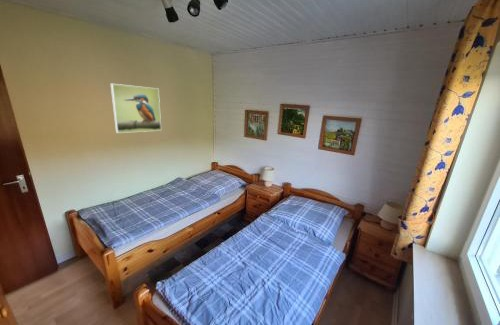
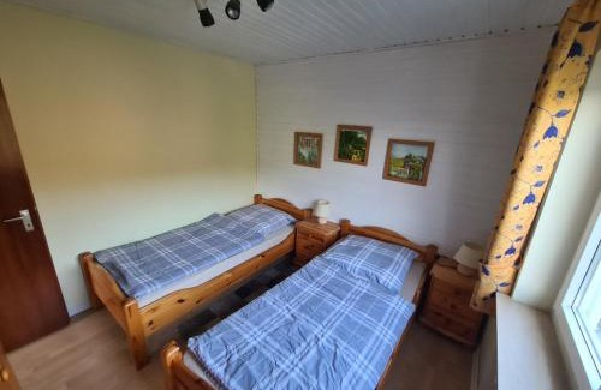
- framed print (138, 109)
